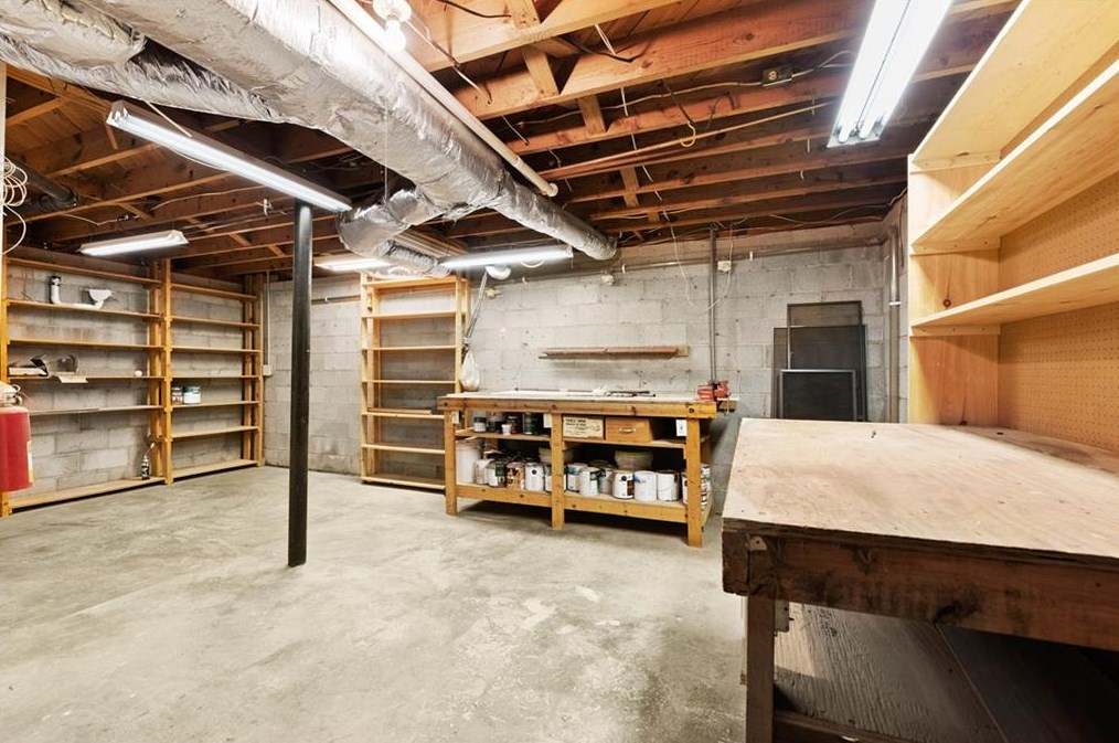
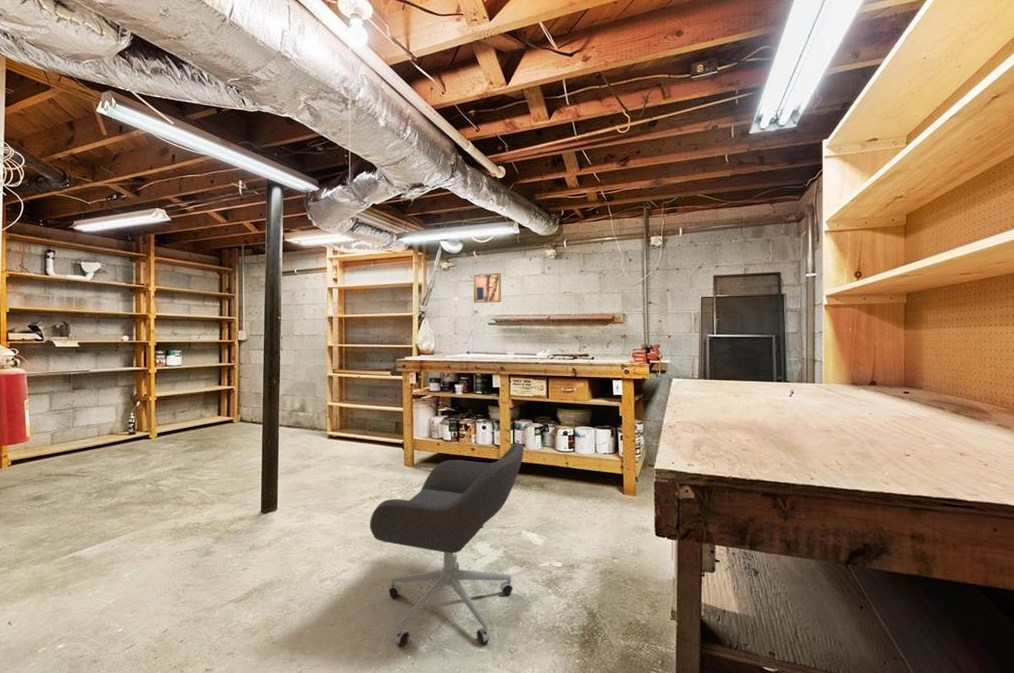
+ office chair (451, 527)
+ wall art (487, 288)
